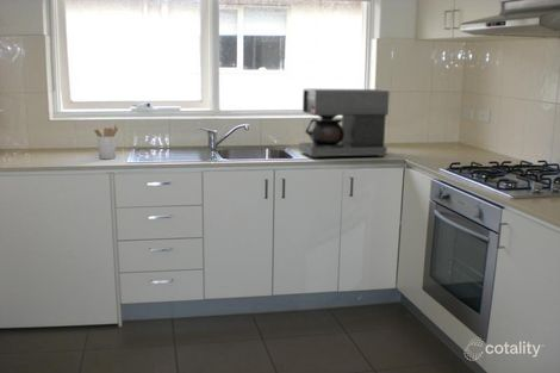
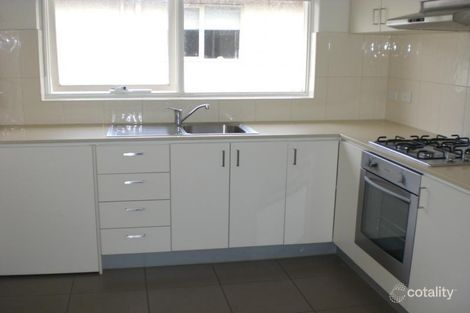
- coffee maker (343, 123)
- utensil holder (107, 141)
